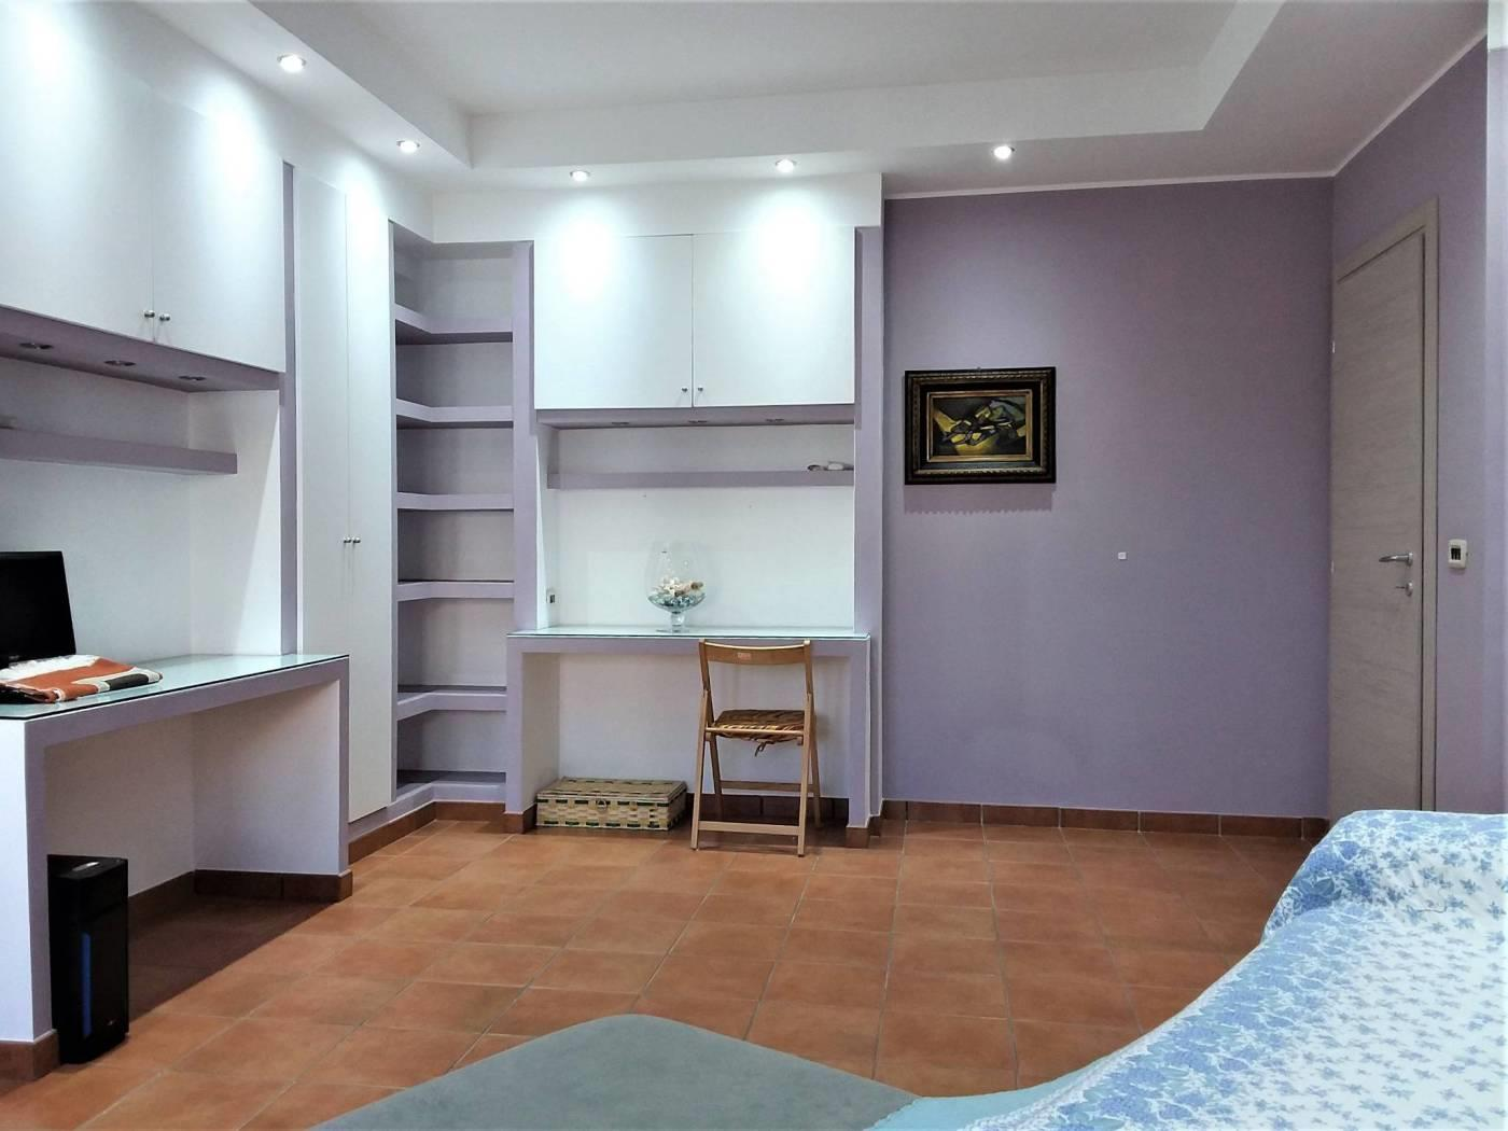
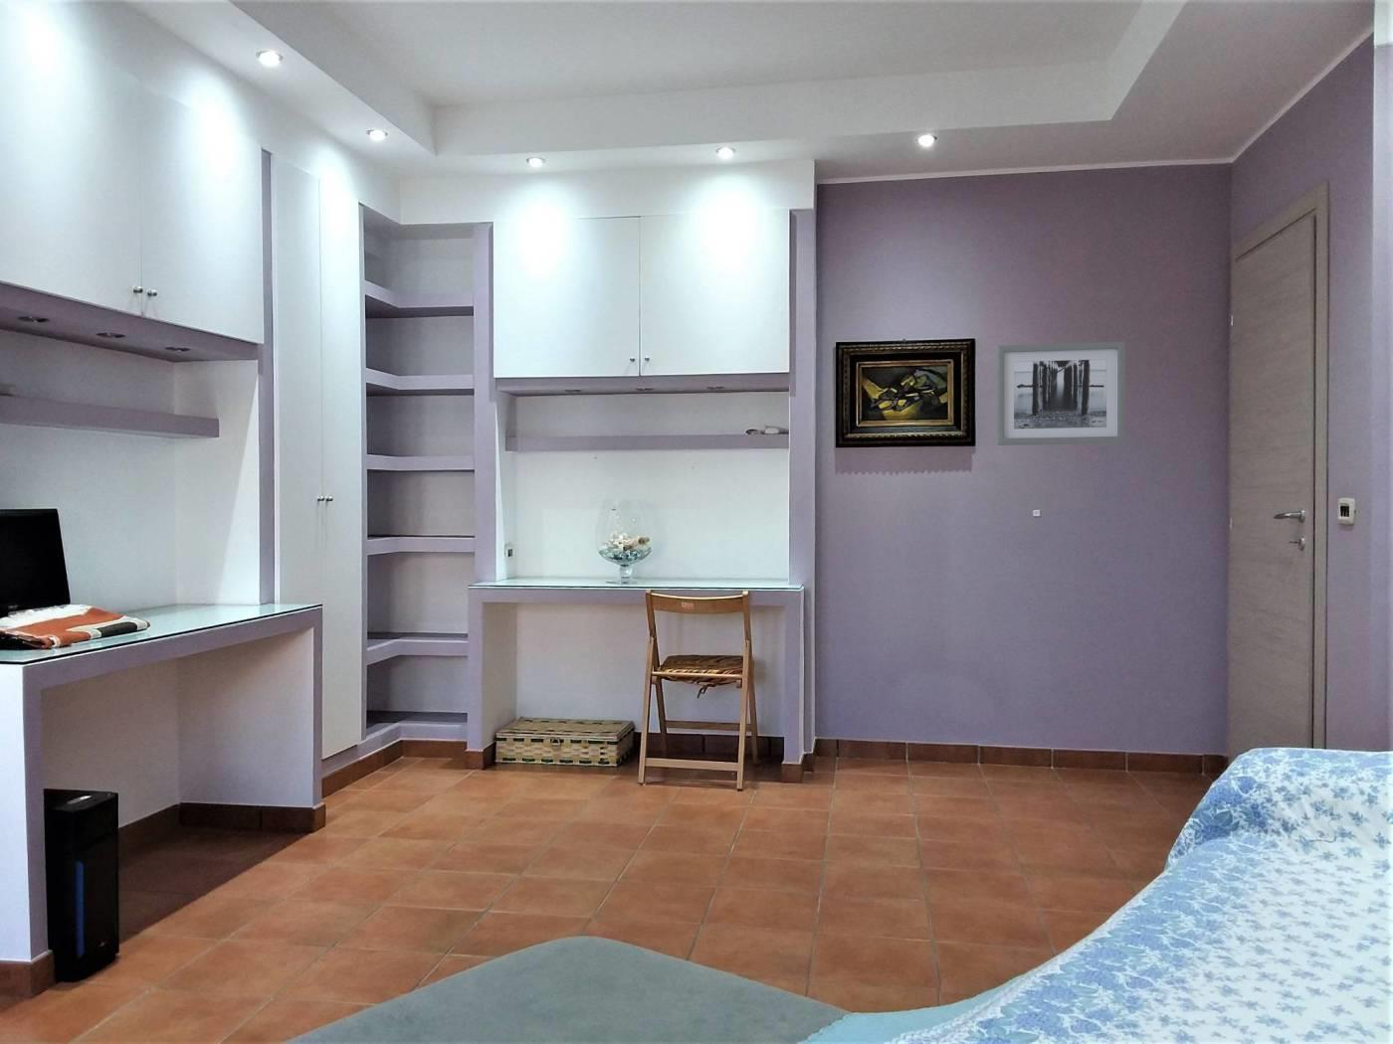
+ wall art (1060, 394)
